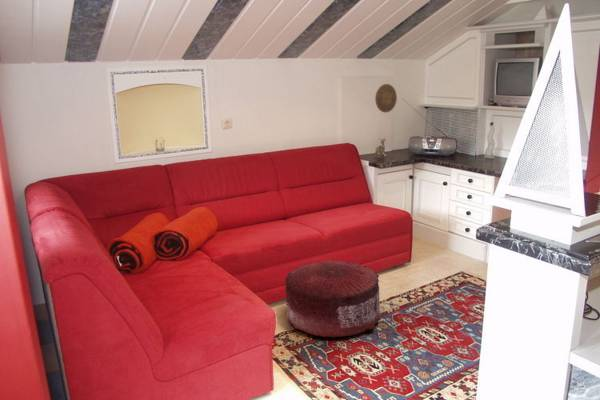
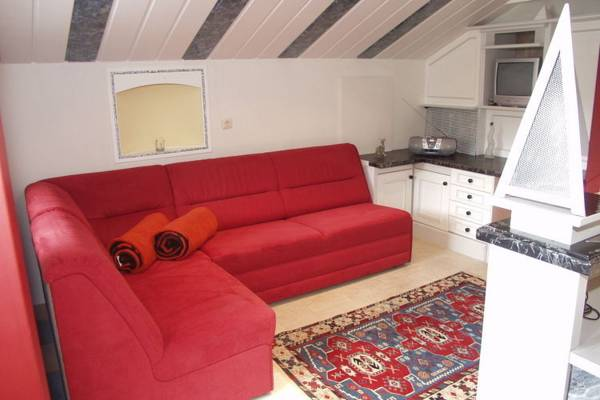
- pouf (333, 293)
- decorative plate (386, 98)
